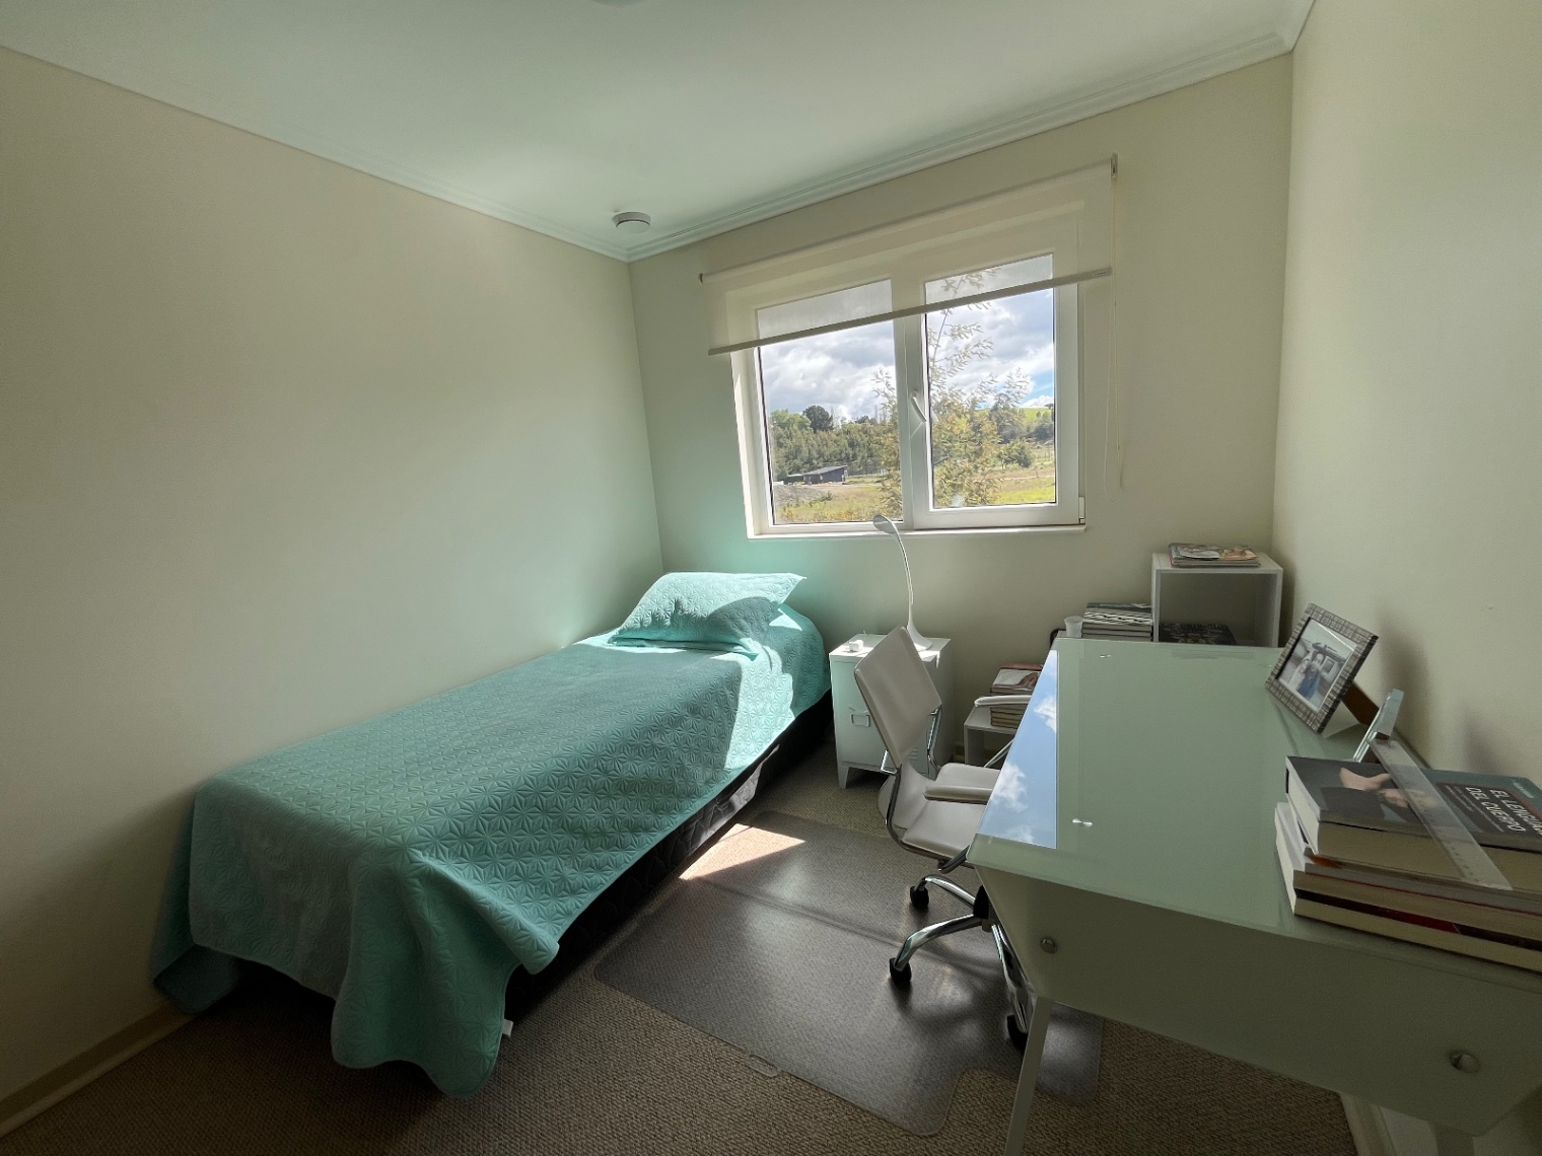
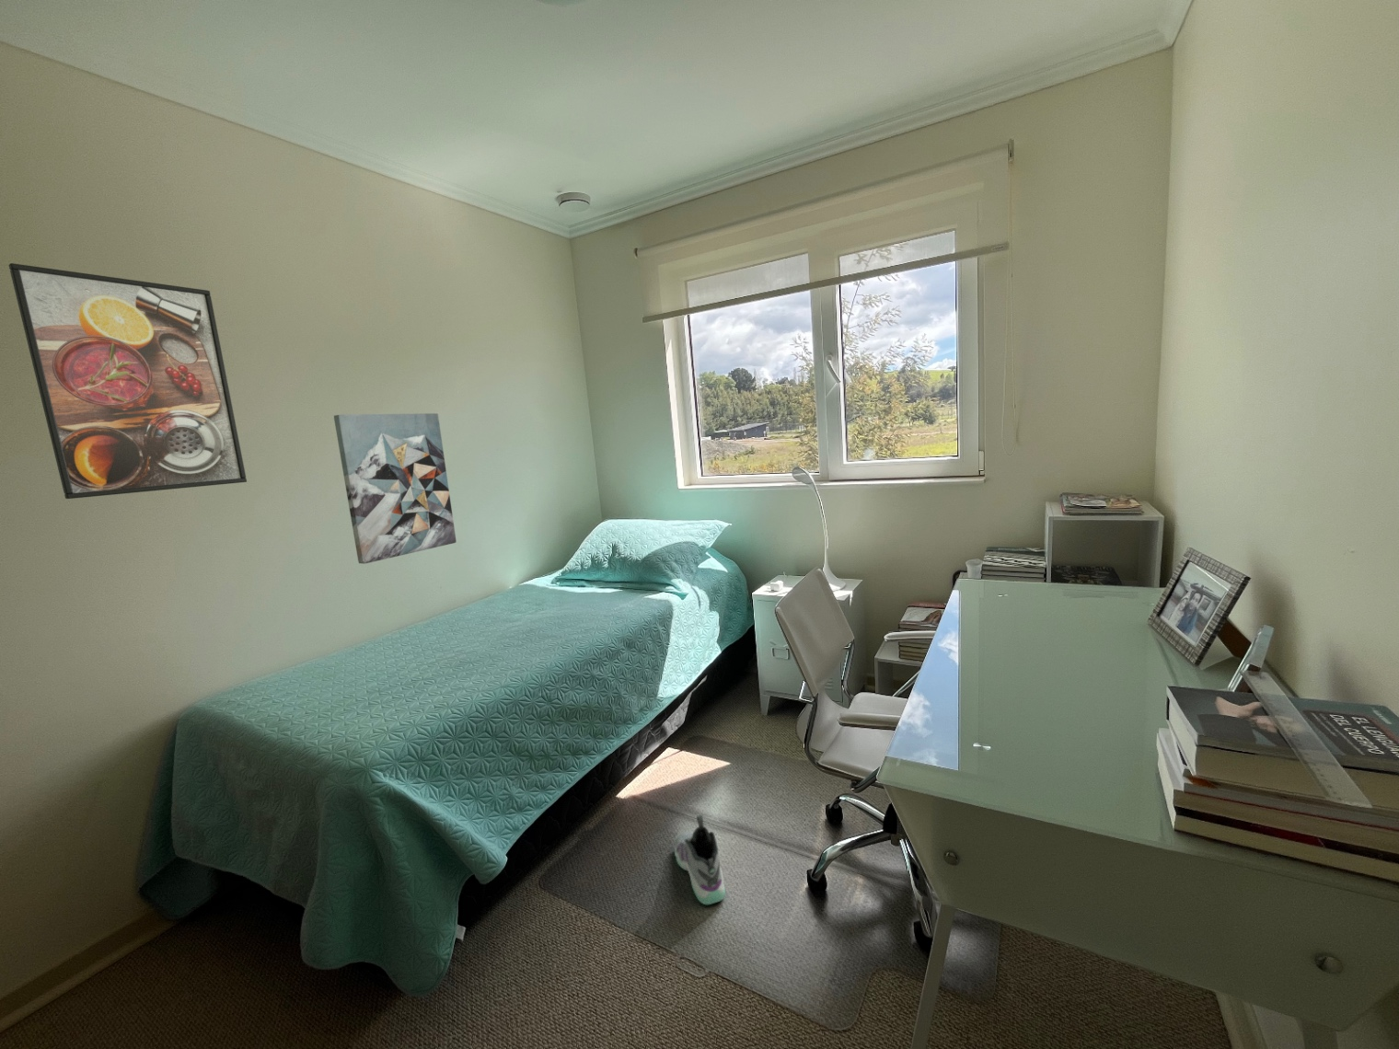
+ sneaker (697, 842)
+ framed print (143, 387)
+ wall art (400, 484)
